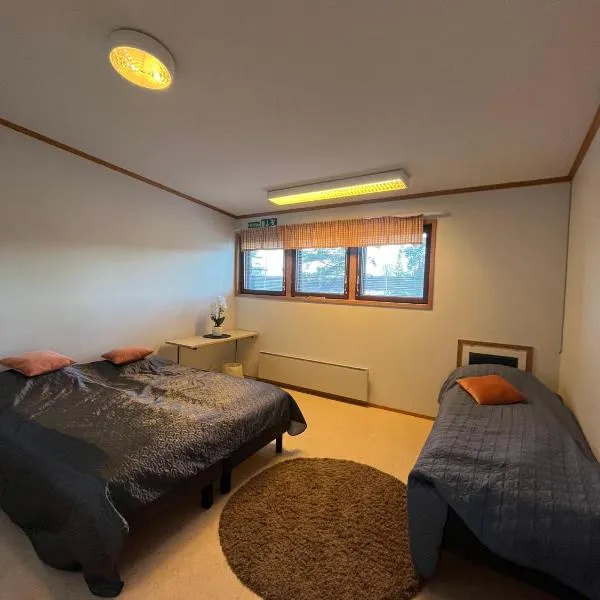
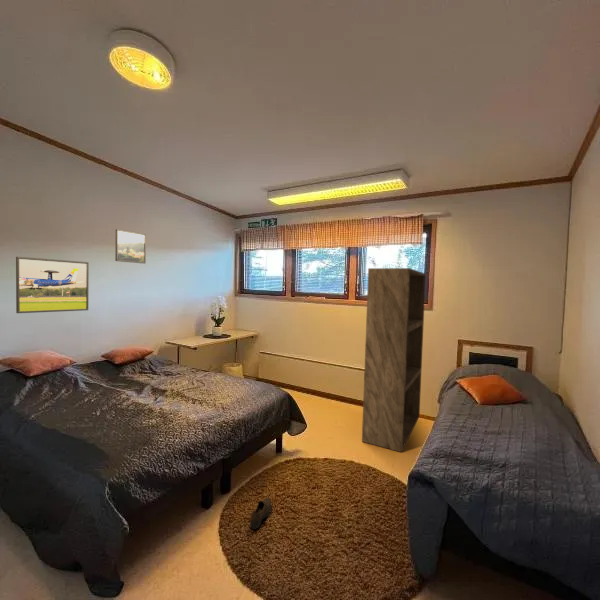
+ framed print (55, 285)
+ bookshelf (396, 350)
+ shoe (261, 508)
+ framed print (131, 247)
